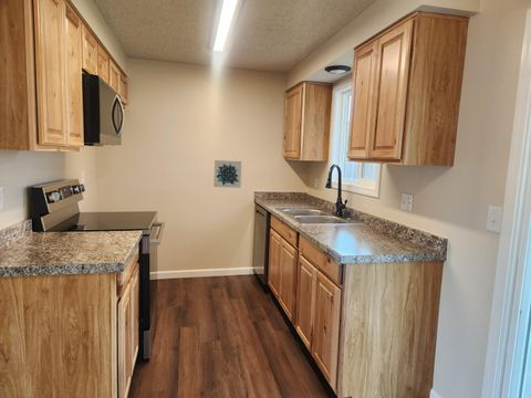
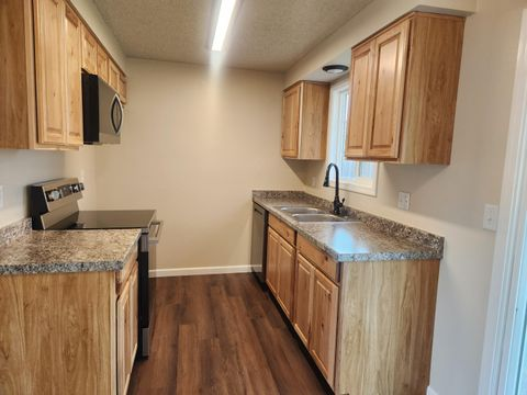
- wall art (227, 174)
